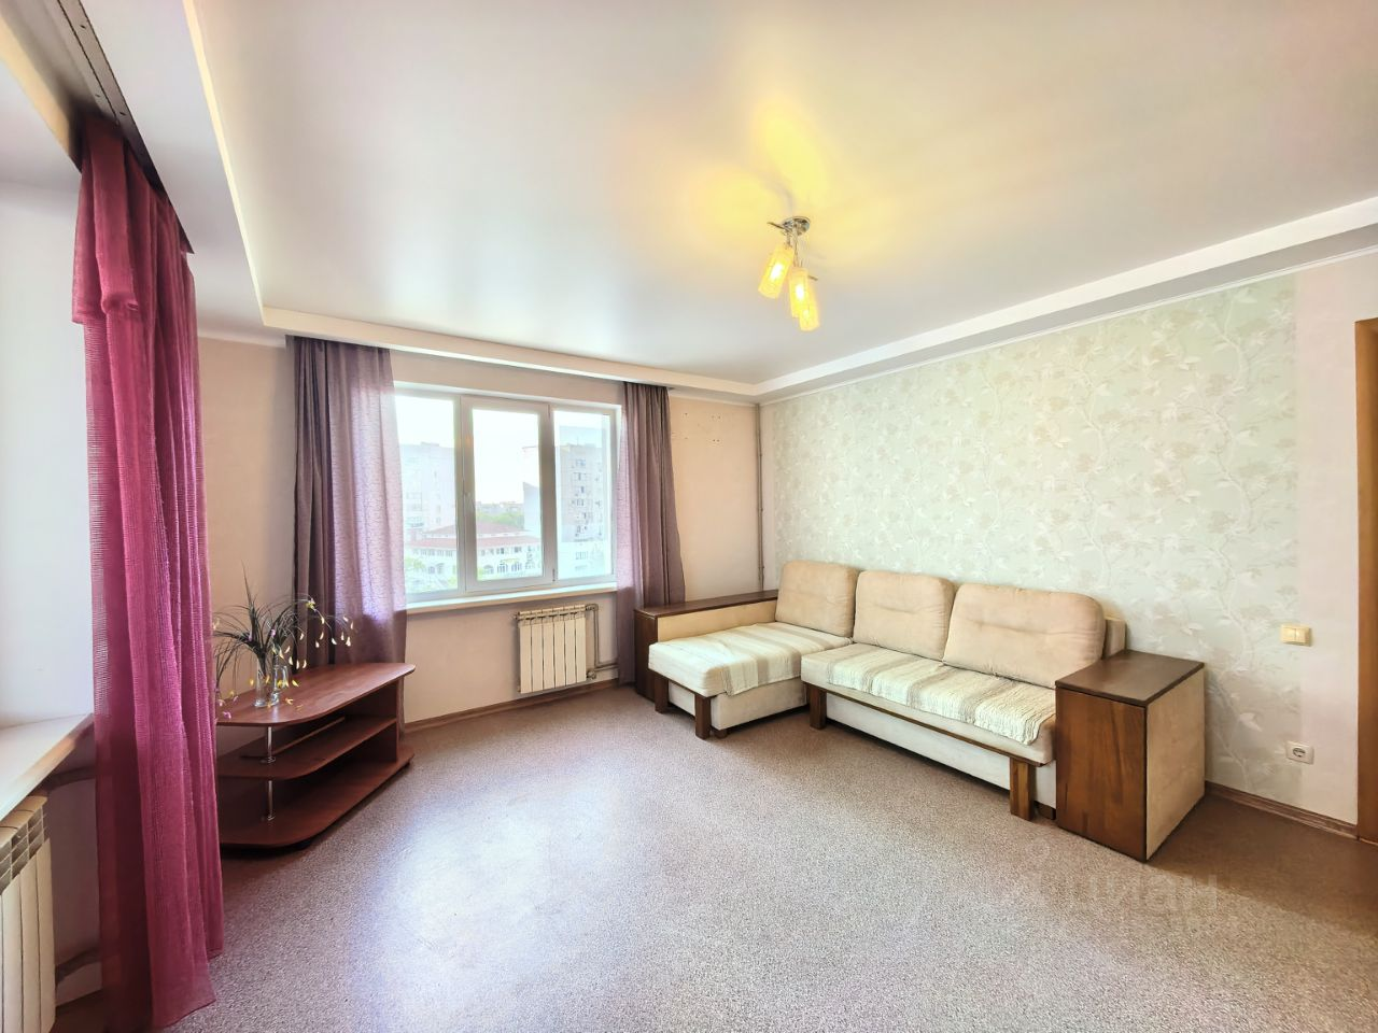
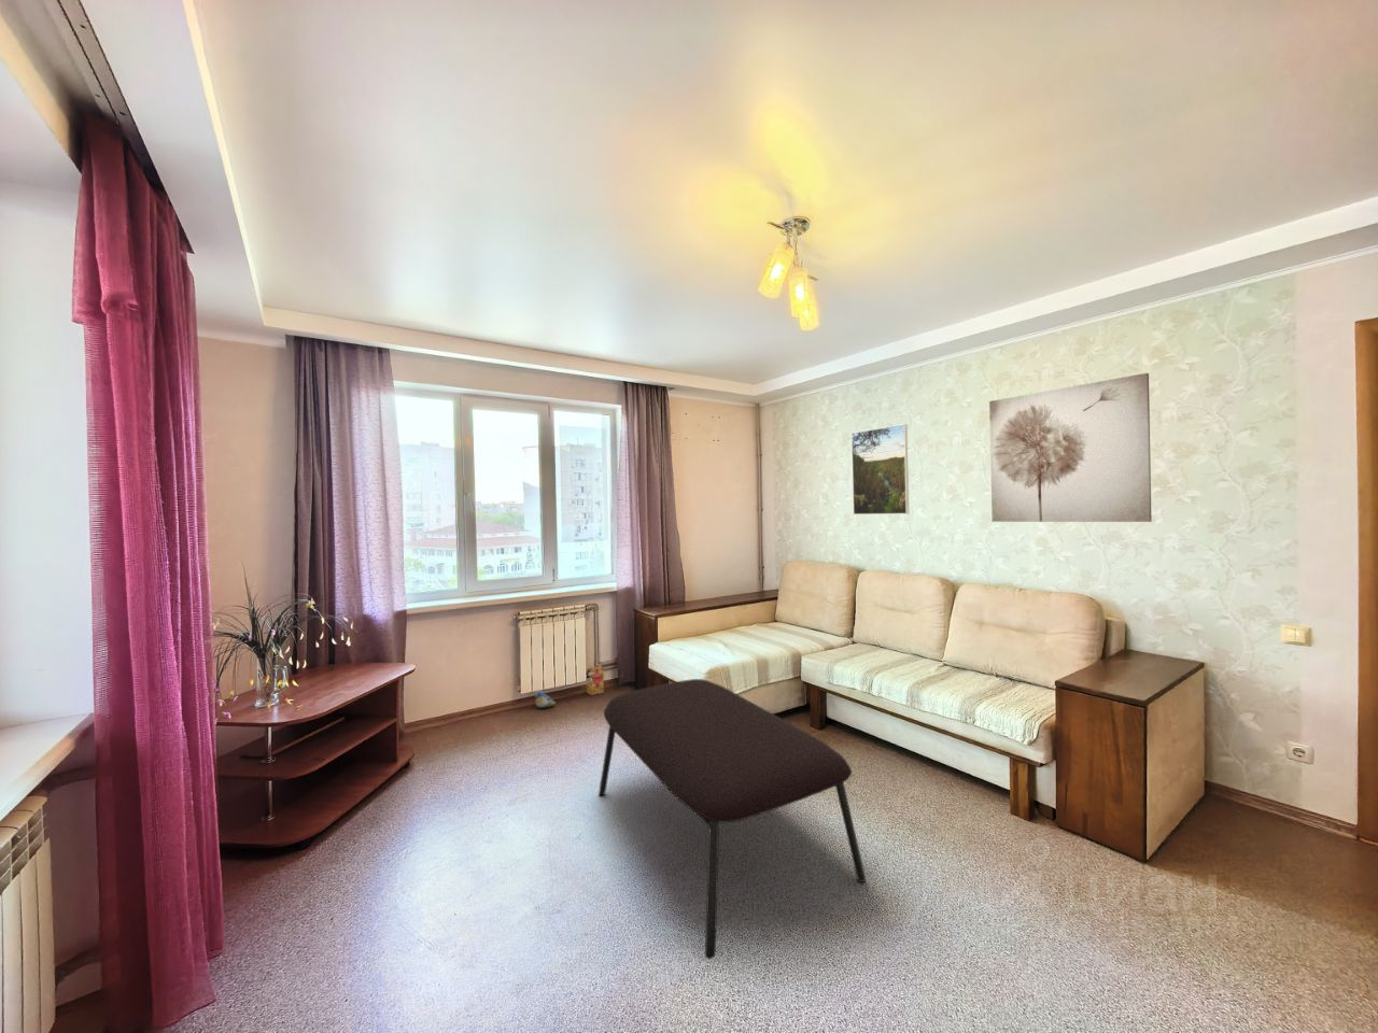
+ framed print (879, 471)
+ plush toy (545, 699)
+ wall art (1061, 455)
+ coffee table (711, 774)
+ cardboard box (595, 679)
